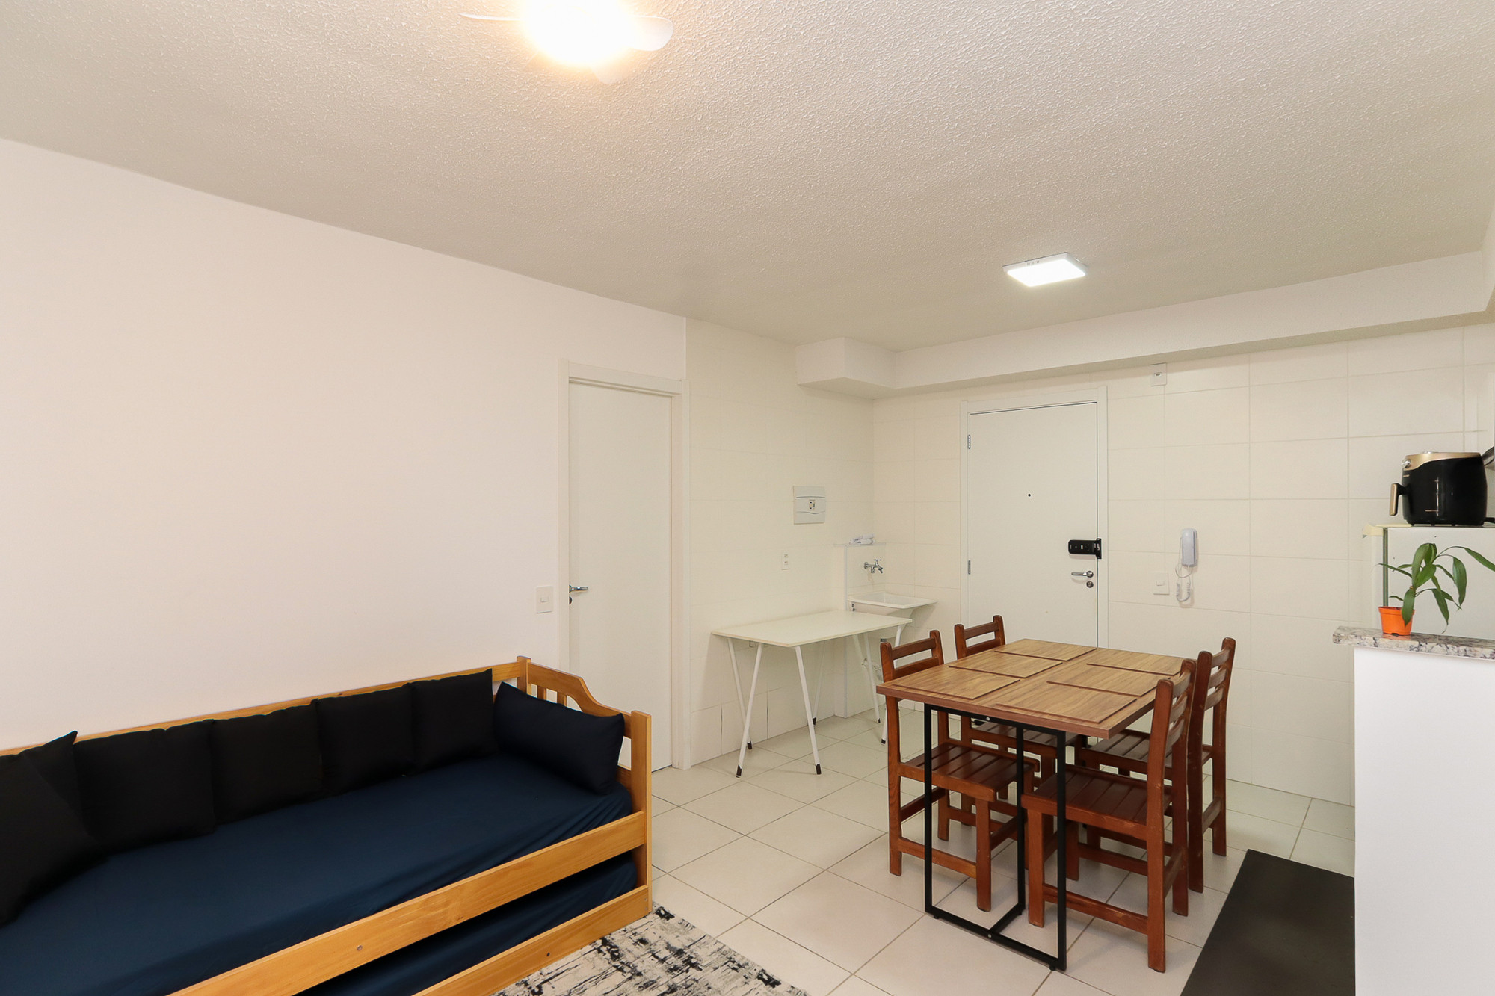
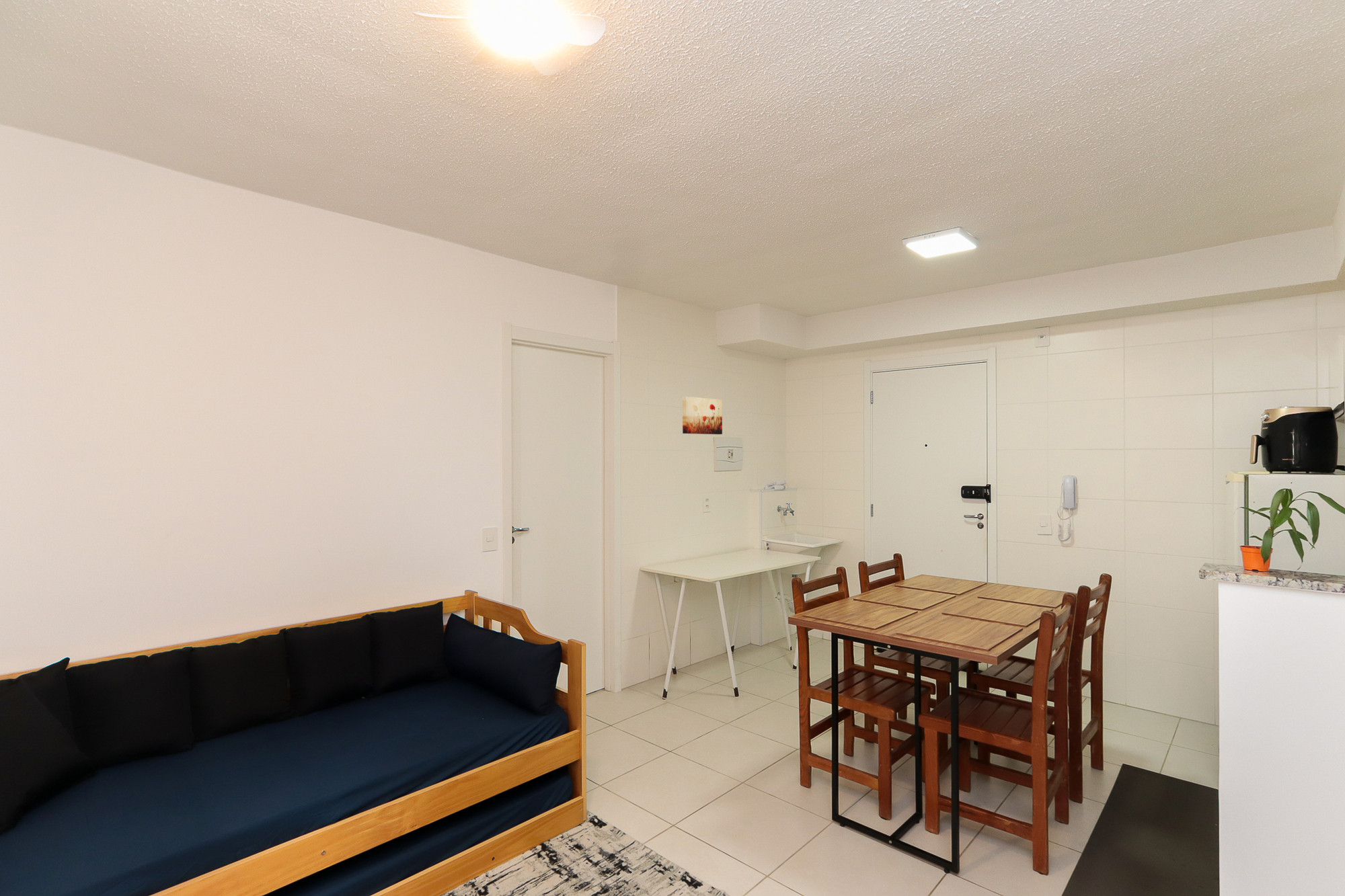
+ wall art (703, 415)
